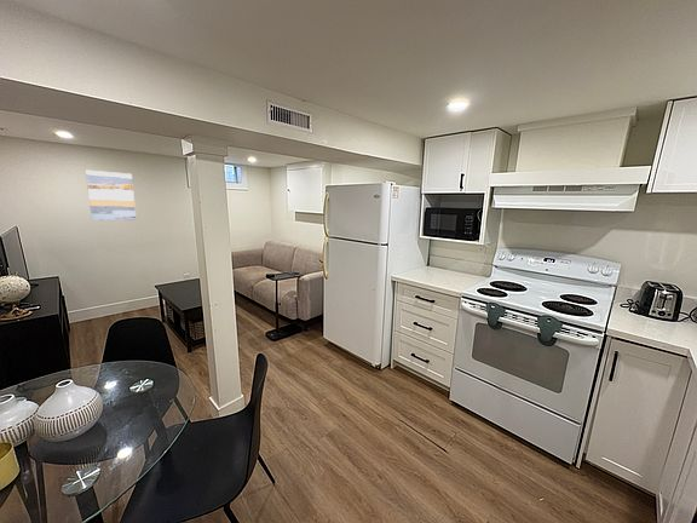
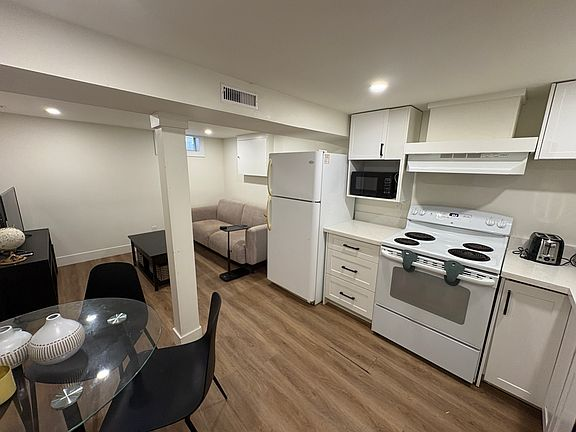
- wall art (111, 196)
